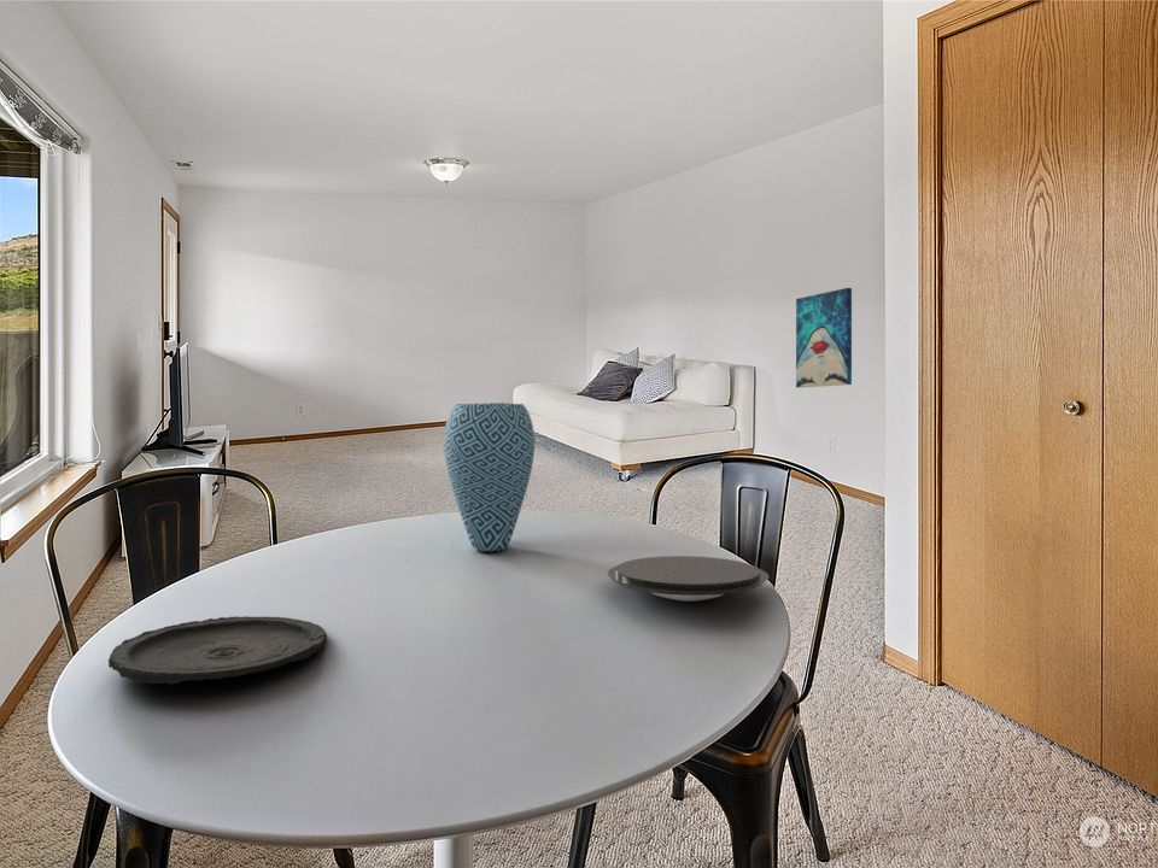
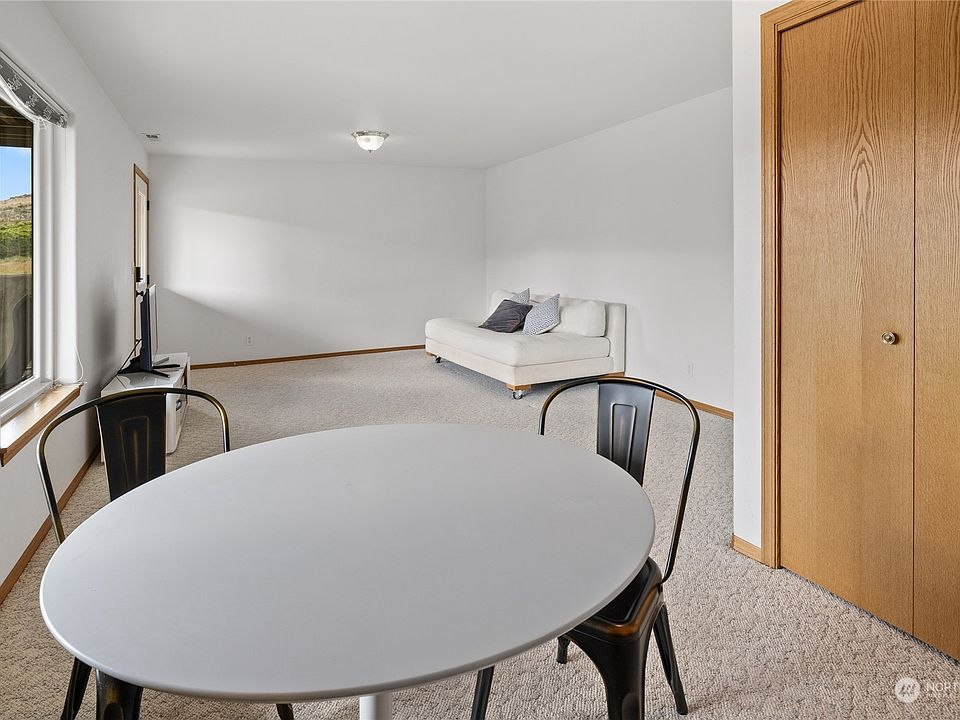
- plate (222, 649)
- plate (686, 583)
- vase (490, 476)
- wall art (823, 340)
